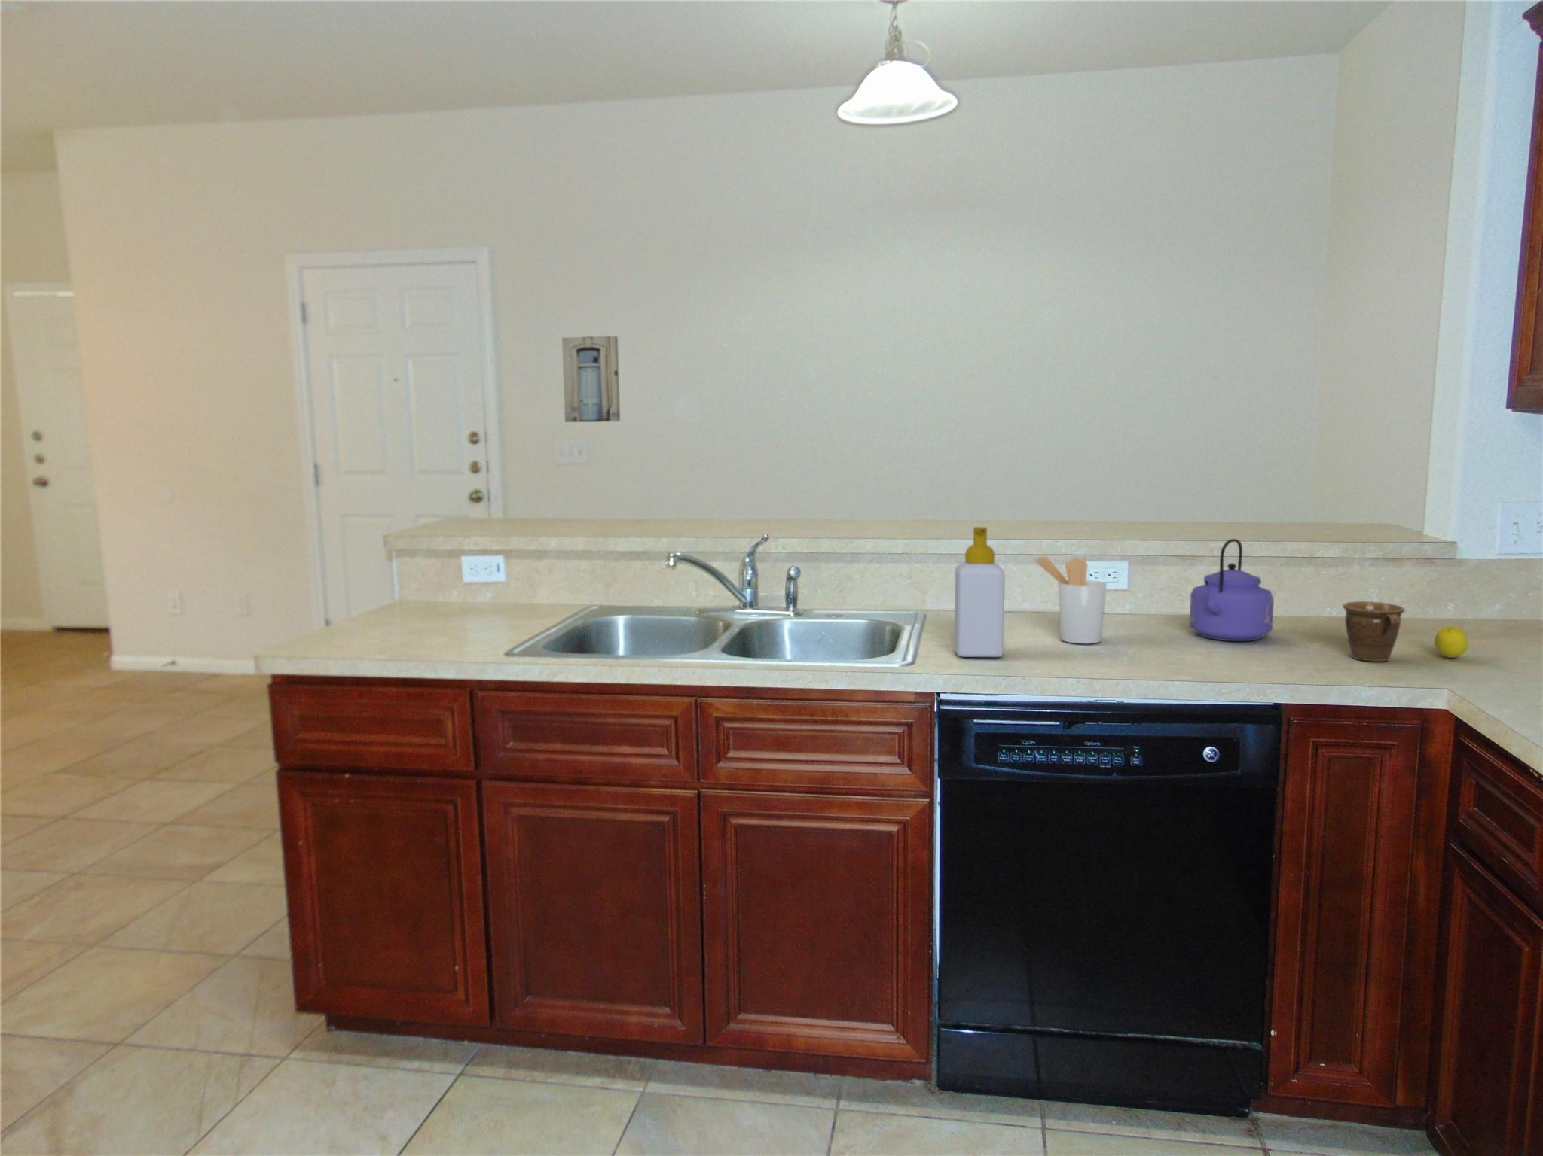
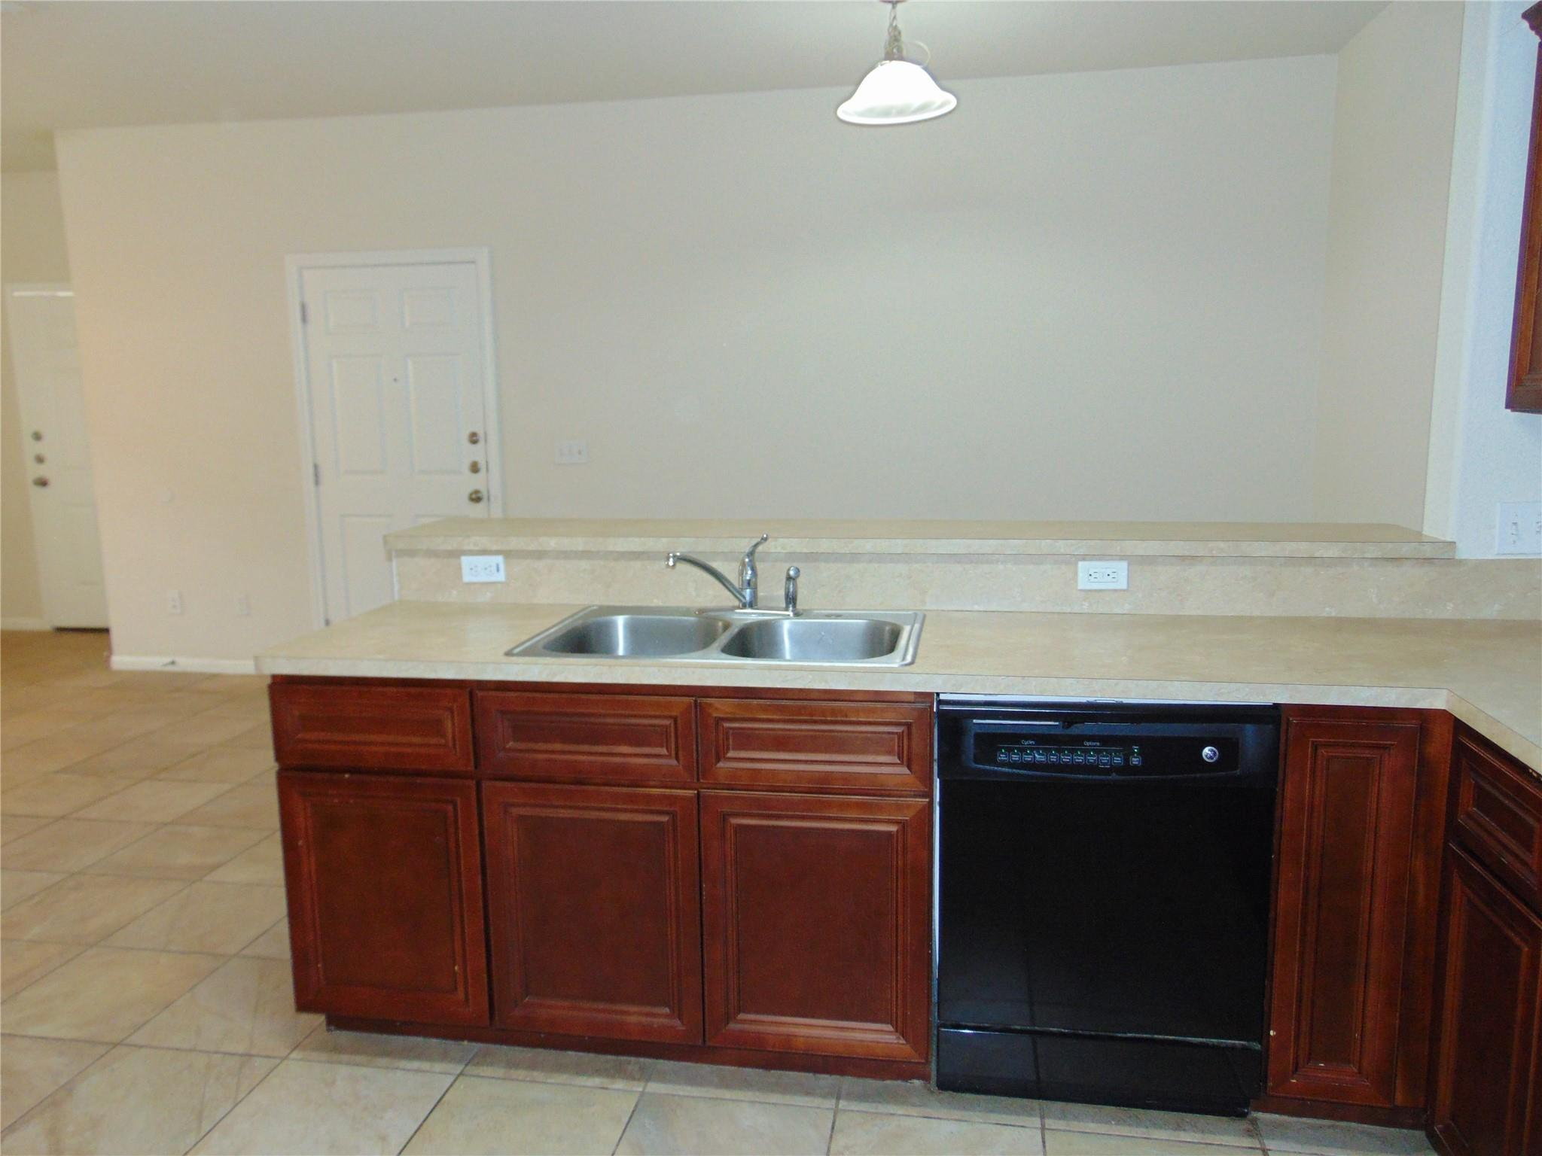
- fruit (1451, 641)
- mug (1373, 633)
- wall art (590, 379)
- soap bottle (979, 591)
- kettle (1225, 589)
- utensil holder (1069, 596)
